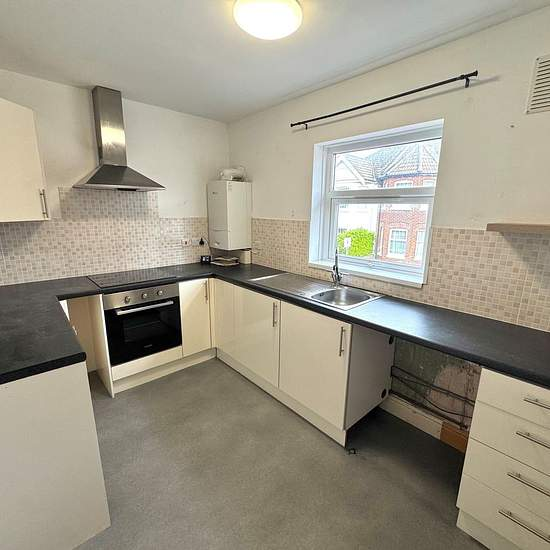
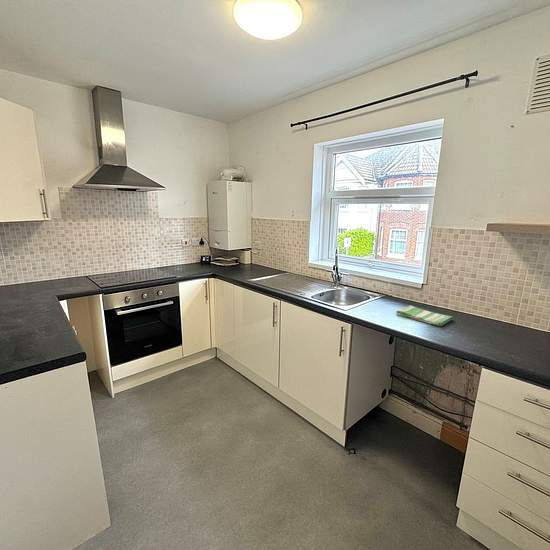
+ dish towel (423, 314)
